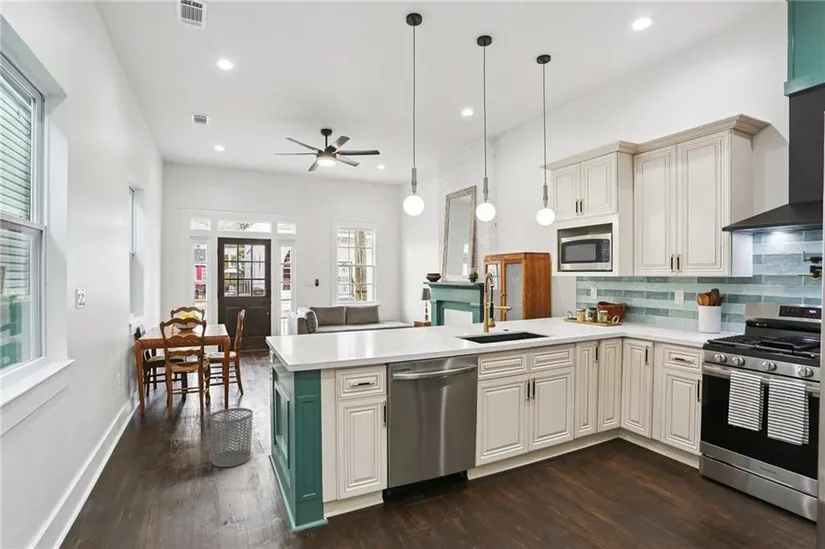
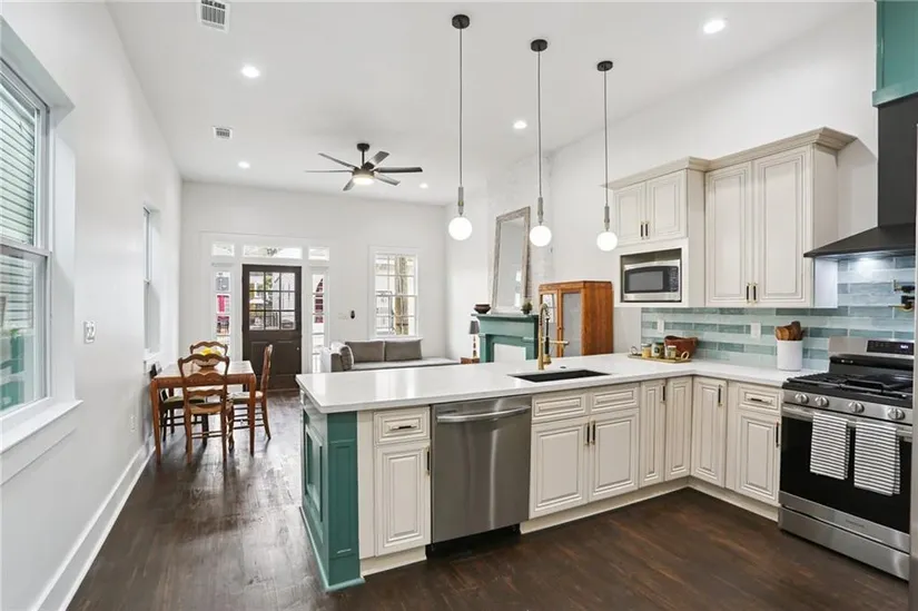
- waste bin (231, 436)
